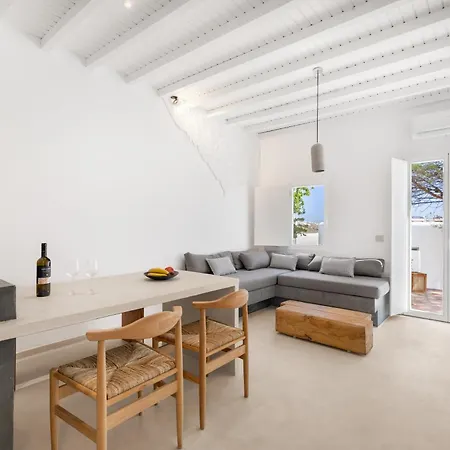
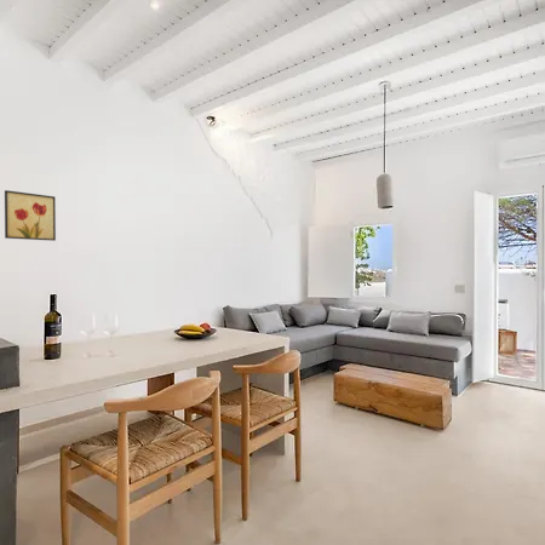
+ wall art (30, 216)
